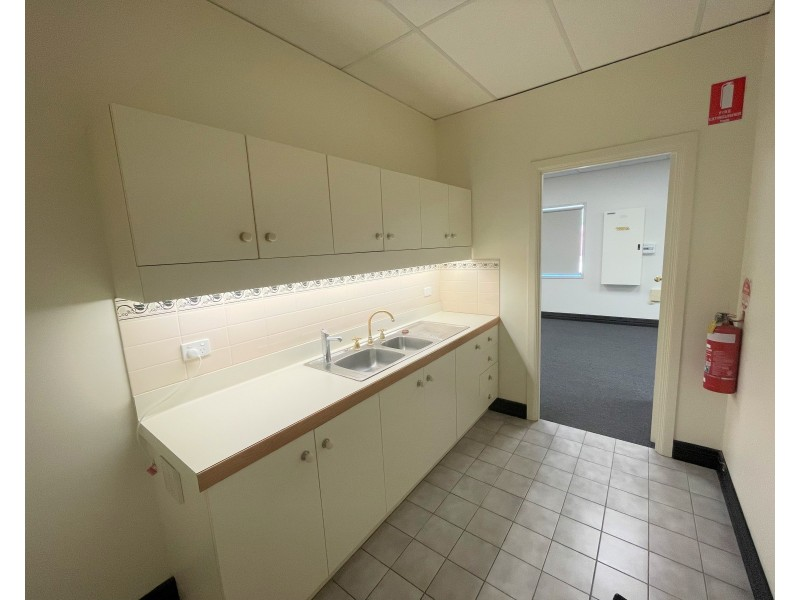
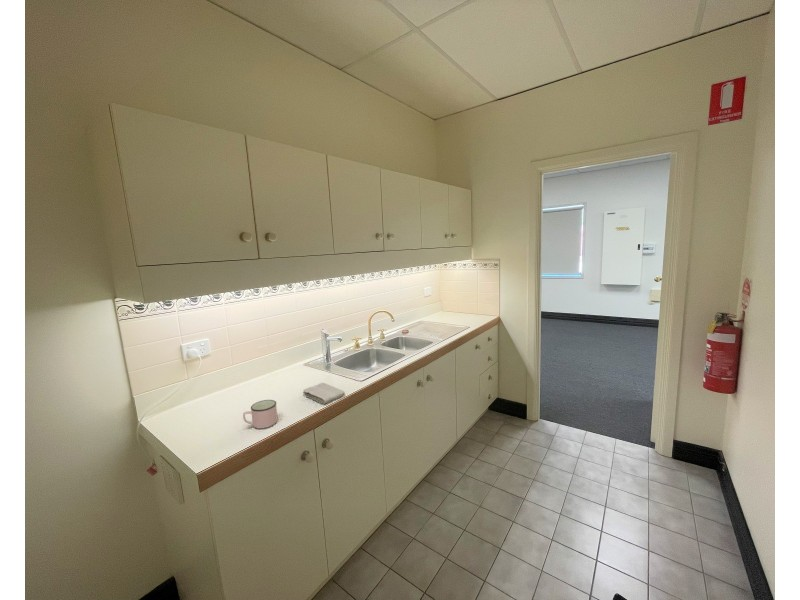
+ washcloth (323, 392)
+ mug (260, 415)
